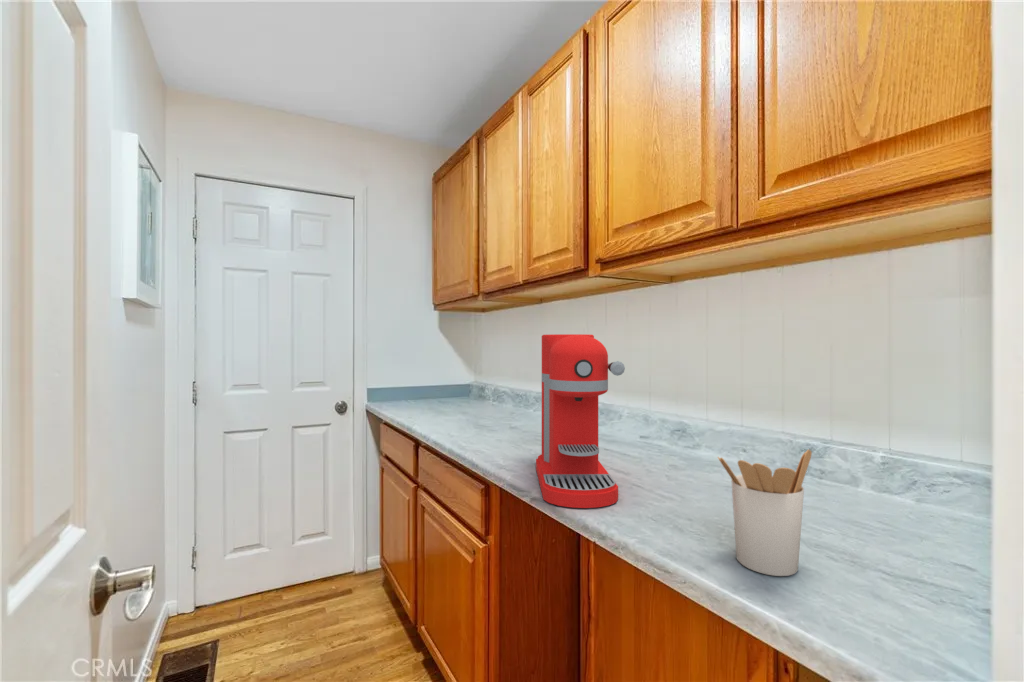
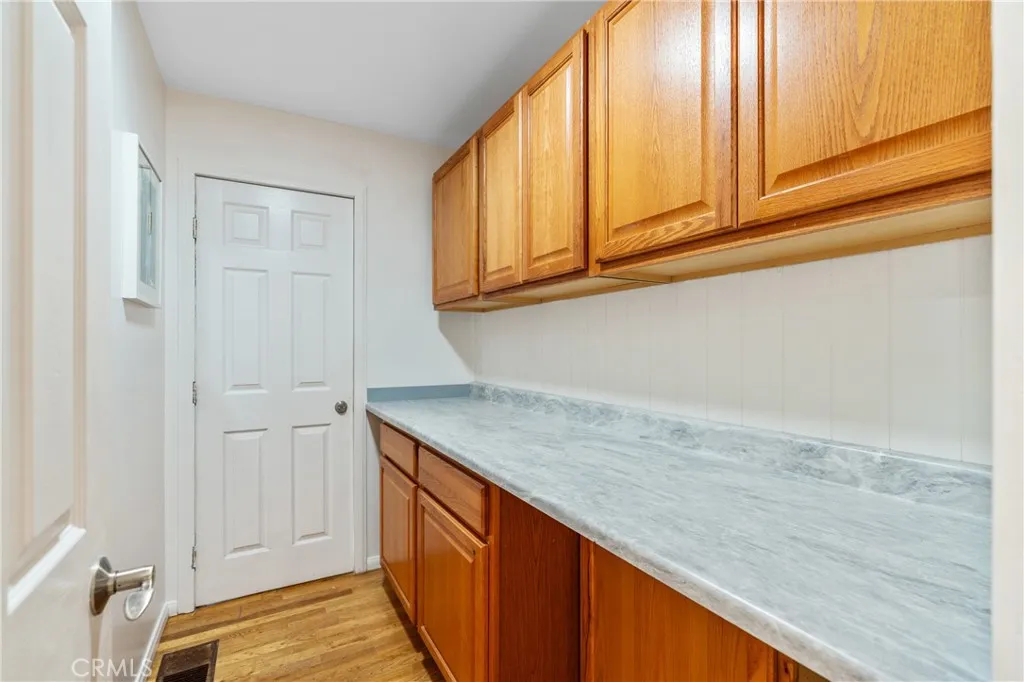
- utensil holder (766, 509)
- coffee maker (576, 409)
